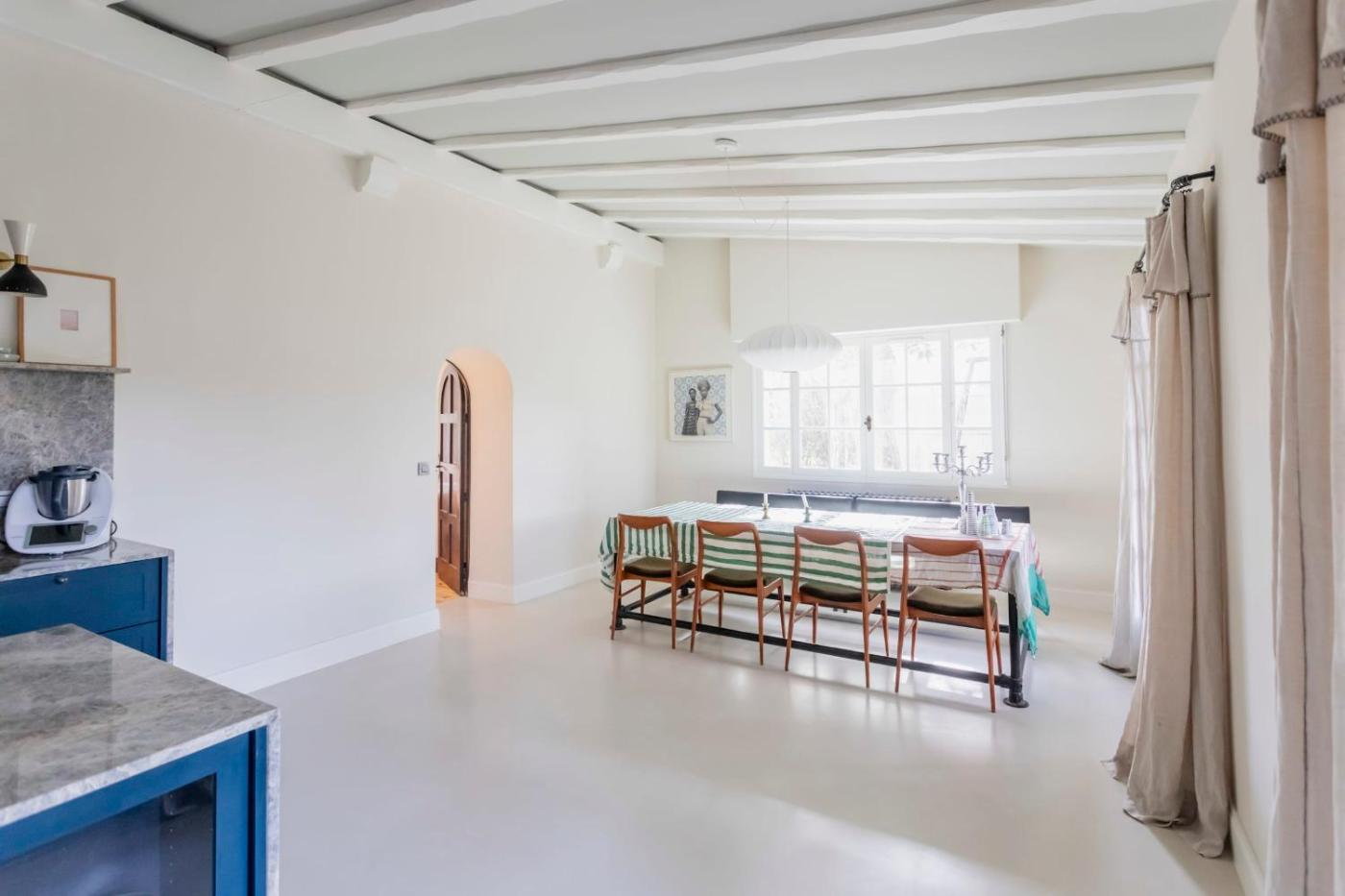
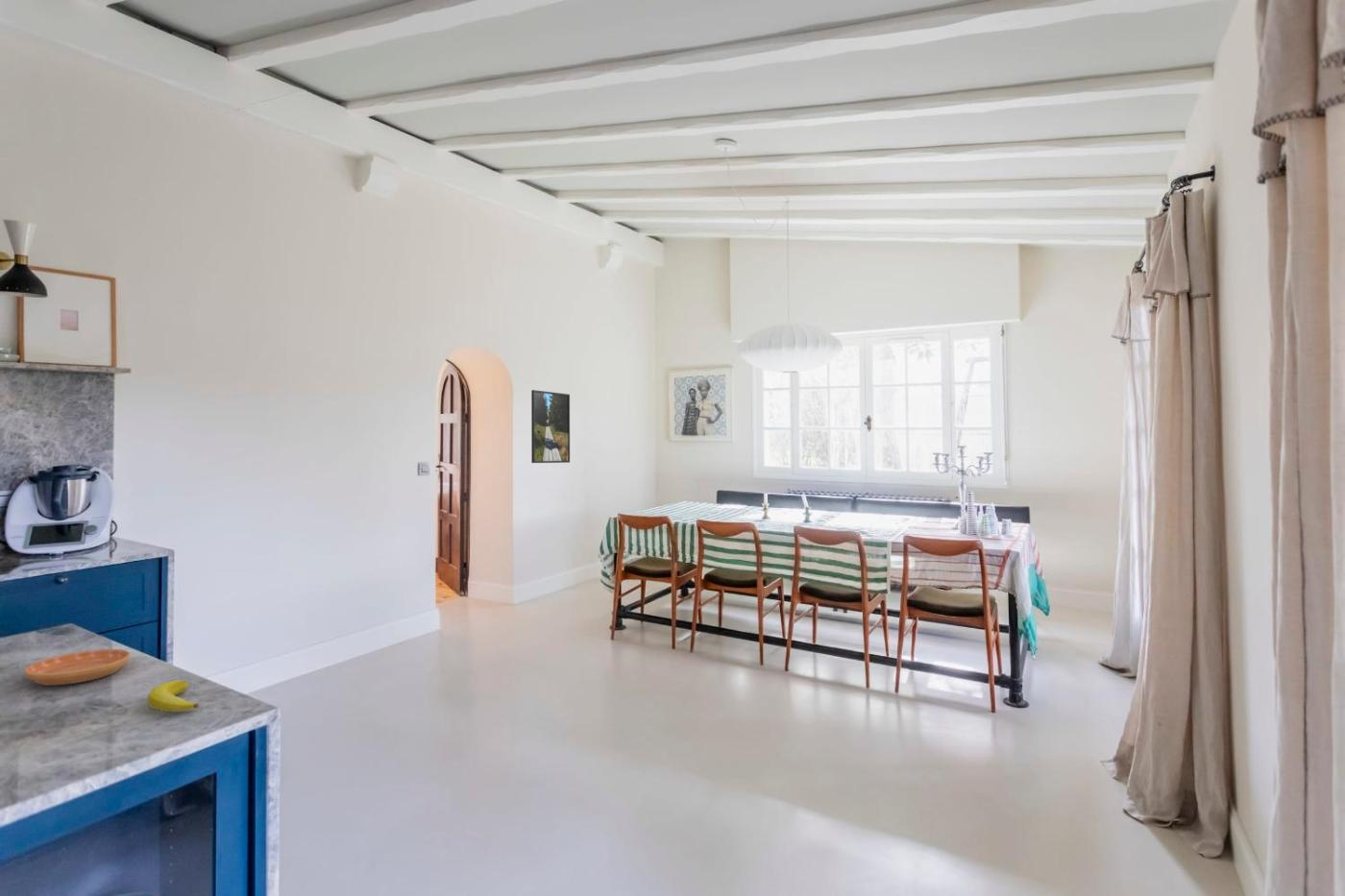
+ banana (172, 695)
+ saucer (79, 667)
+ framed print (550, 427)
